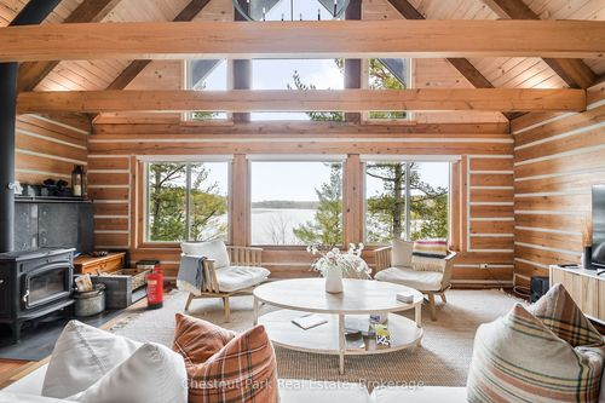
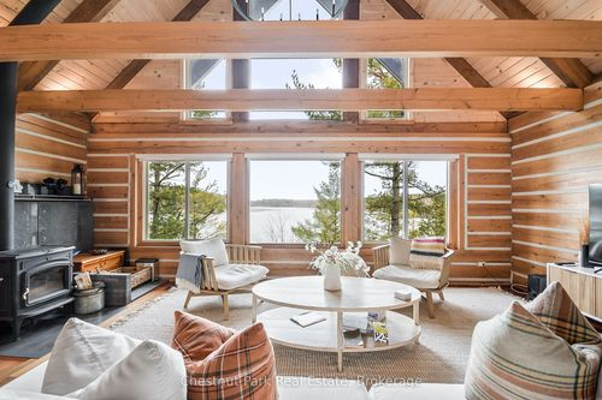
- fire extinguisher (154, 287)
